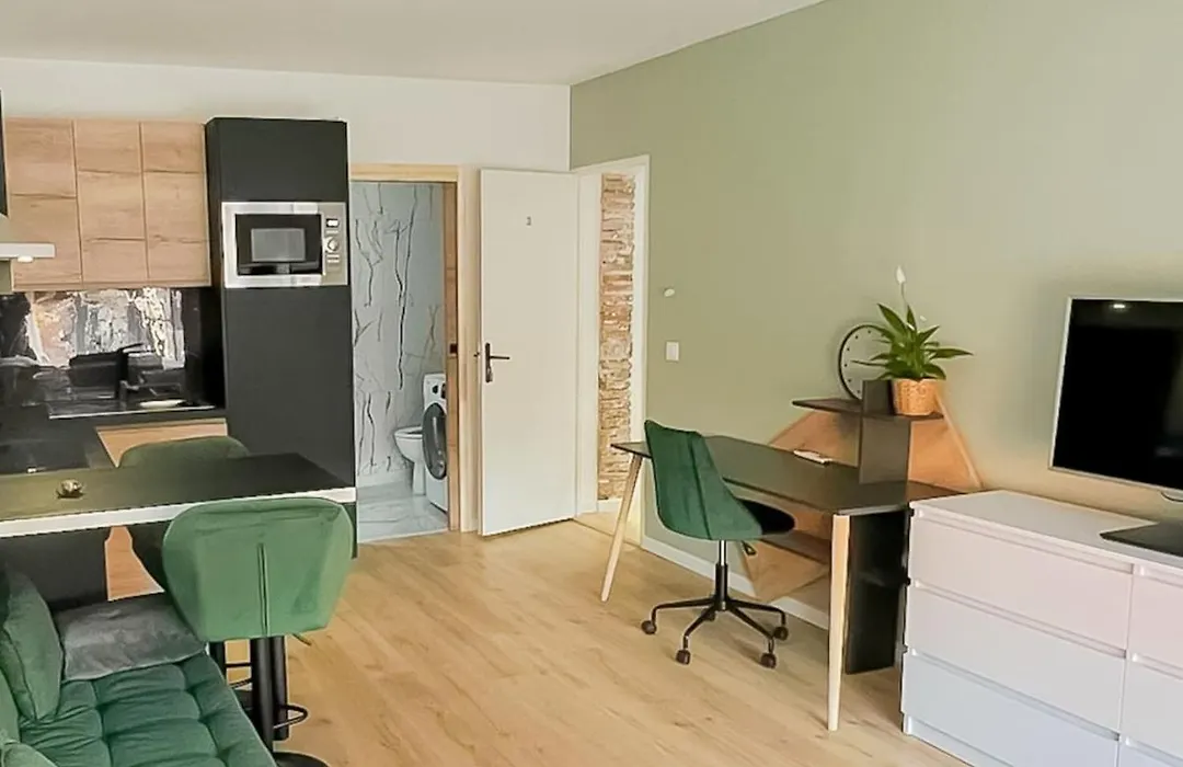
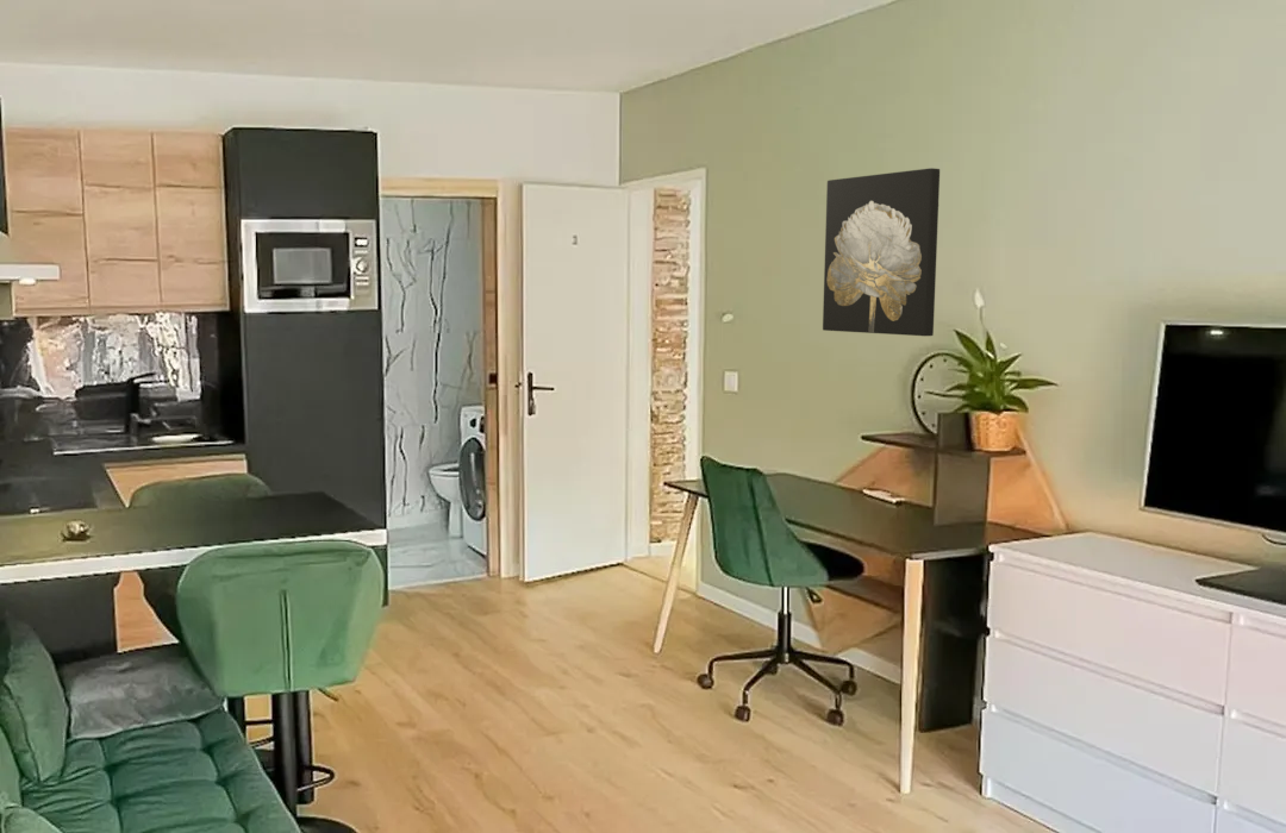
+ wall art (878, 253)
